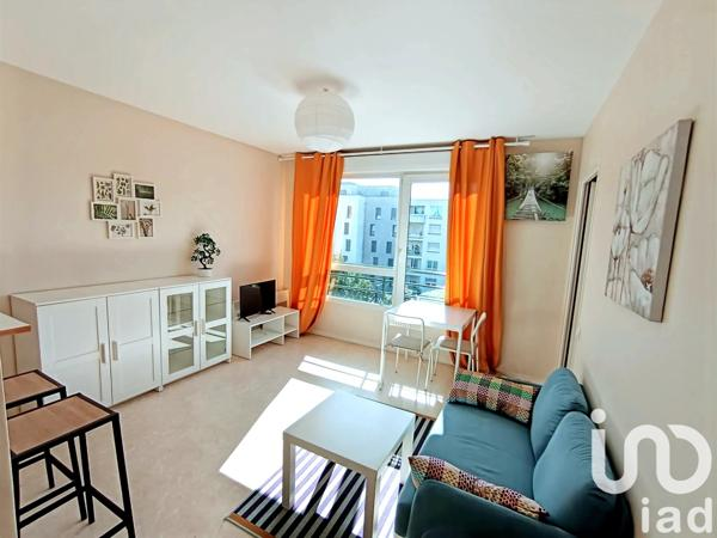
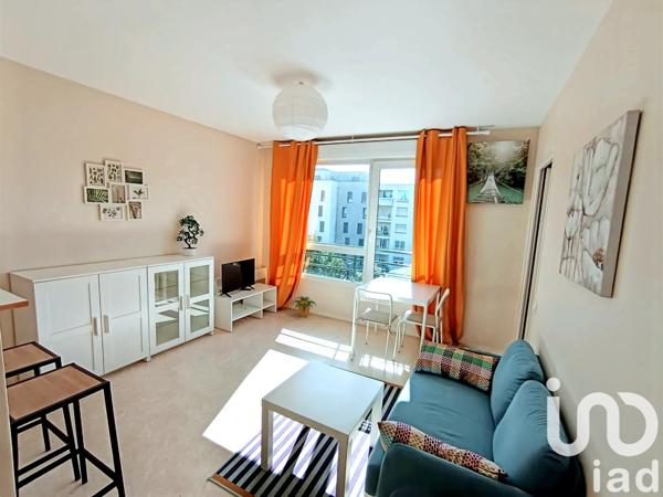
+ potted plant (302, 305)
